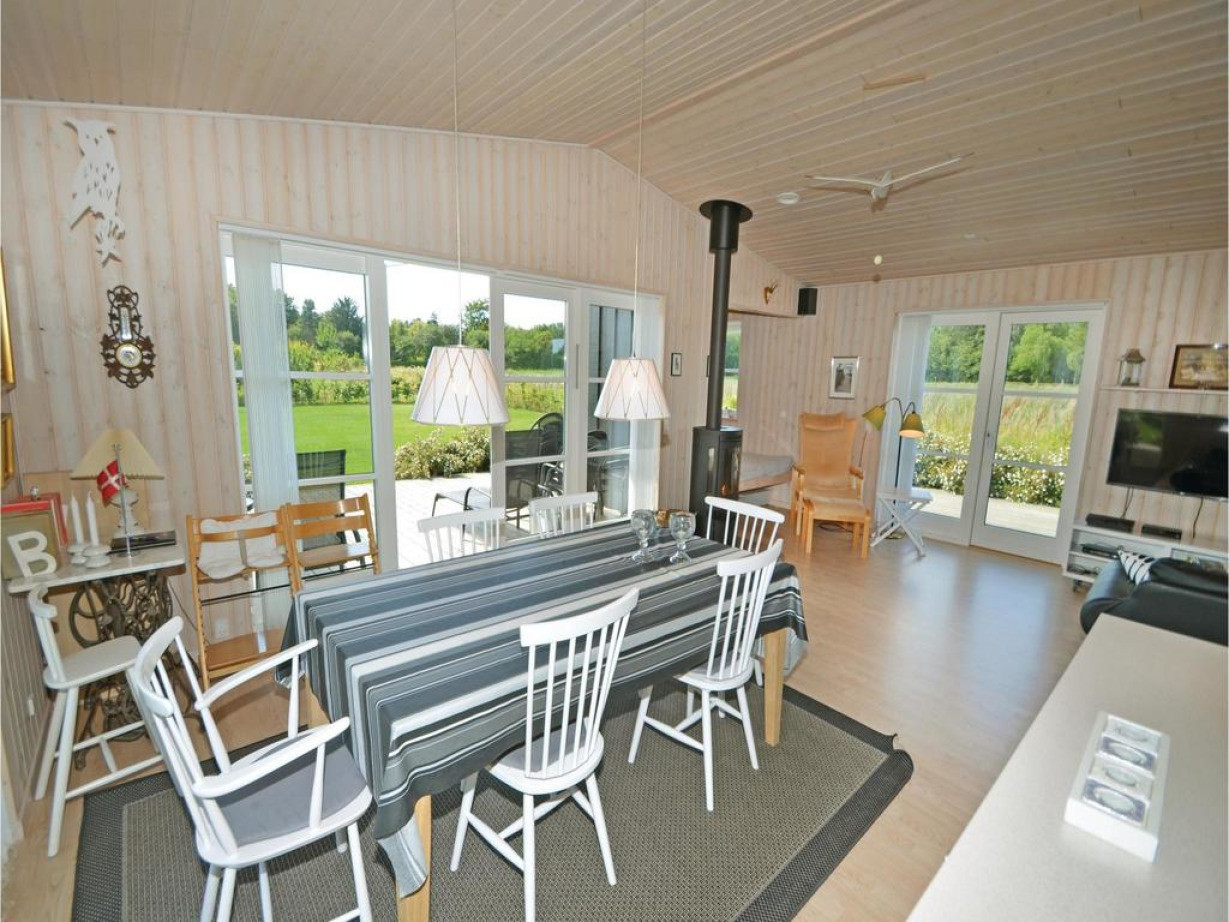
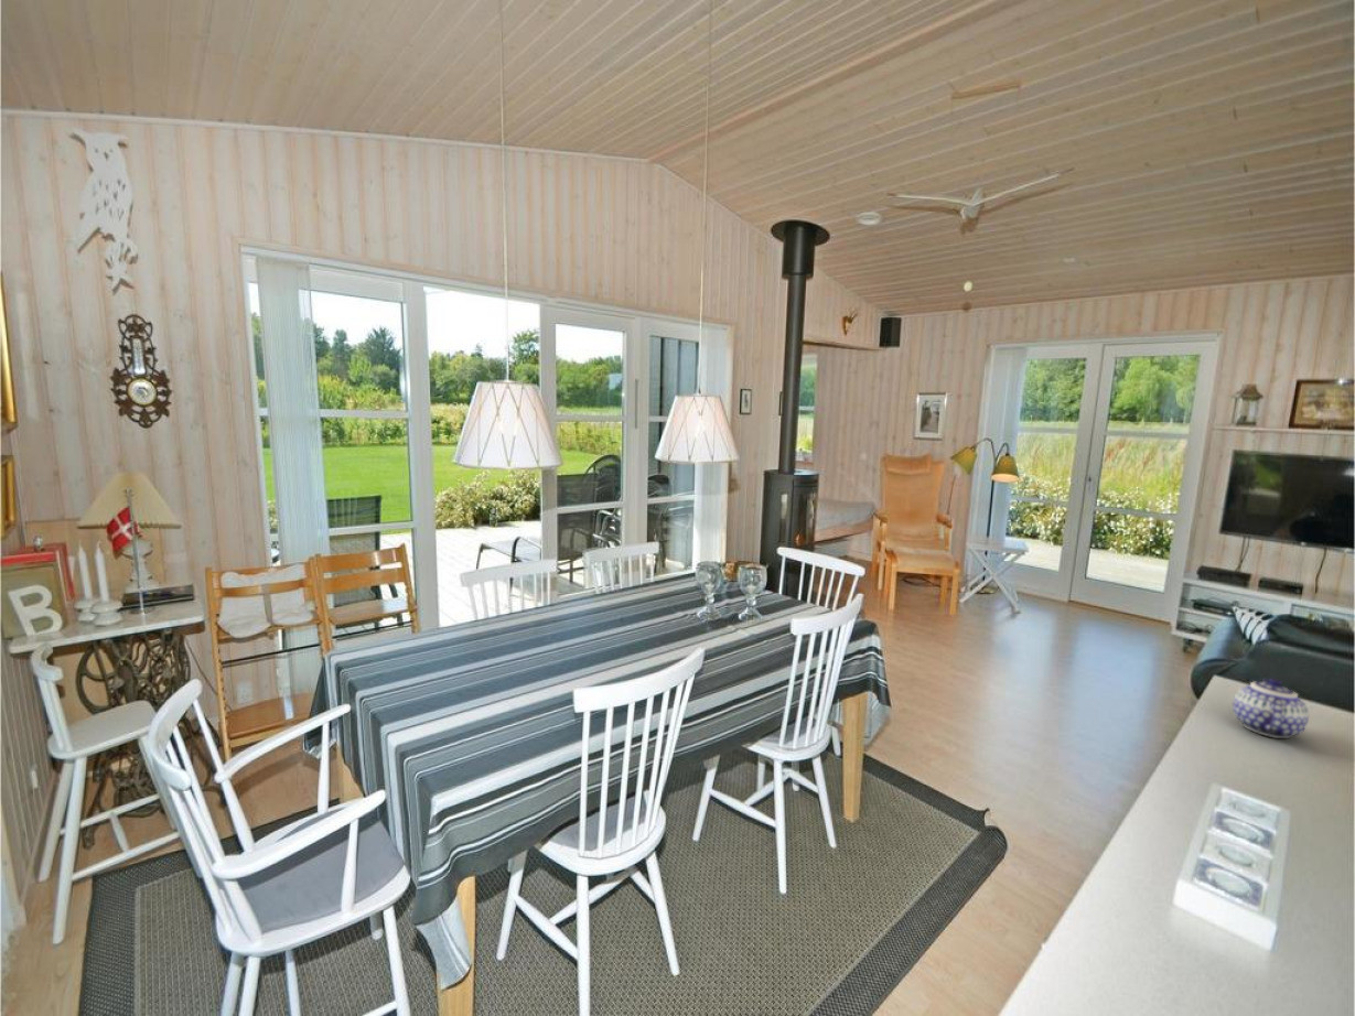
+ teapot (1270, 704)
